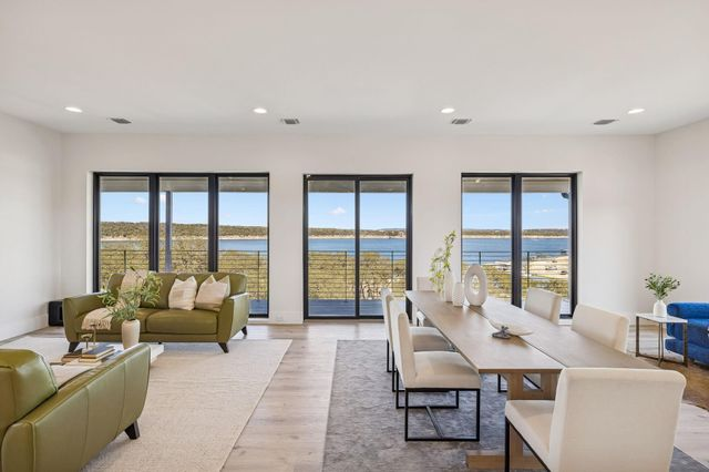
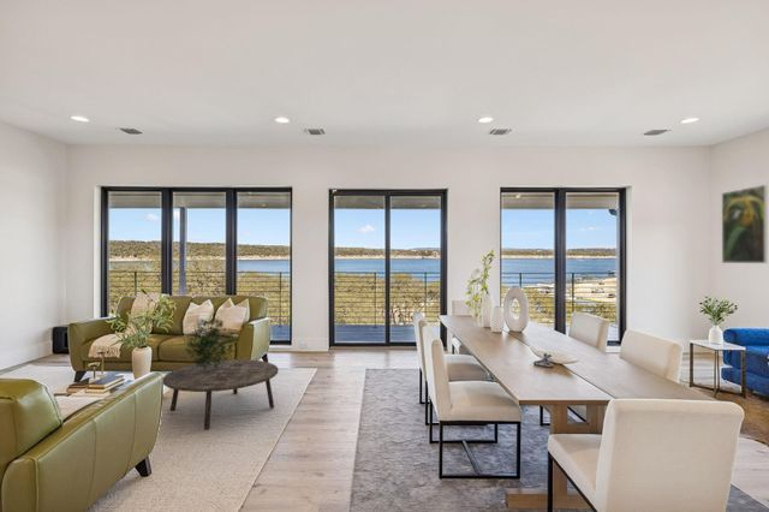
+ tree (213, 340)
+ coffee table (222, 389)
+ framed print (743, 226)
